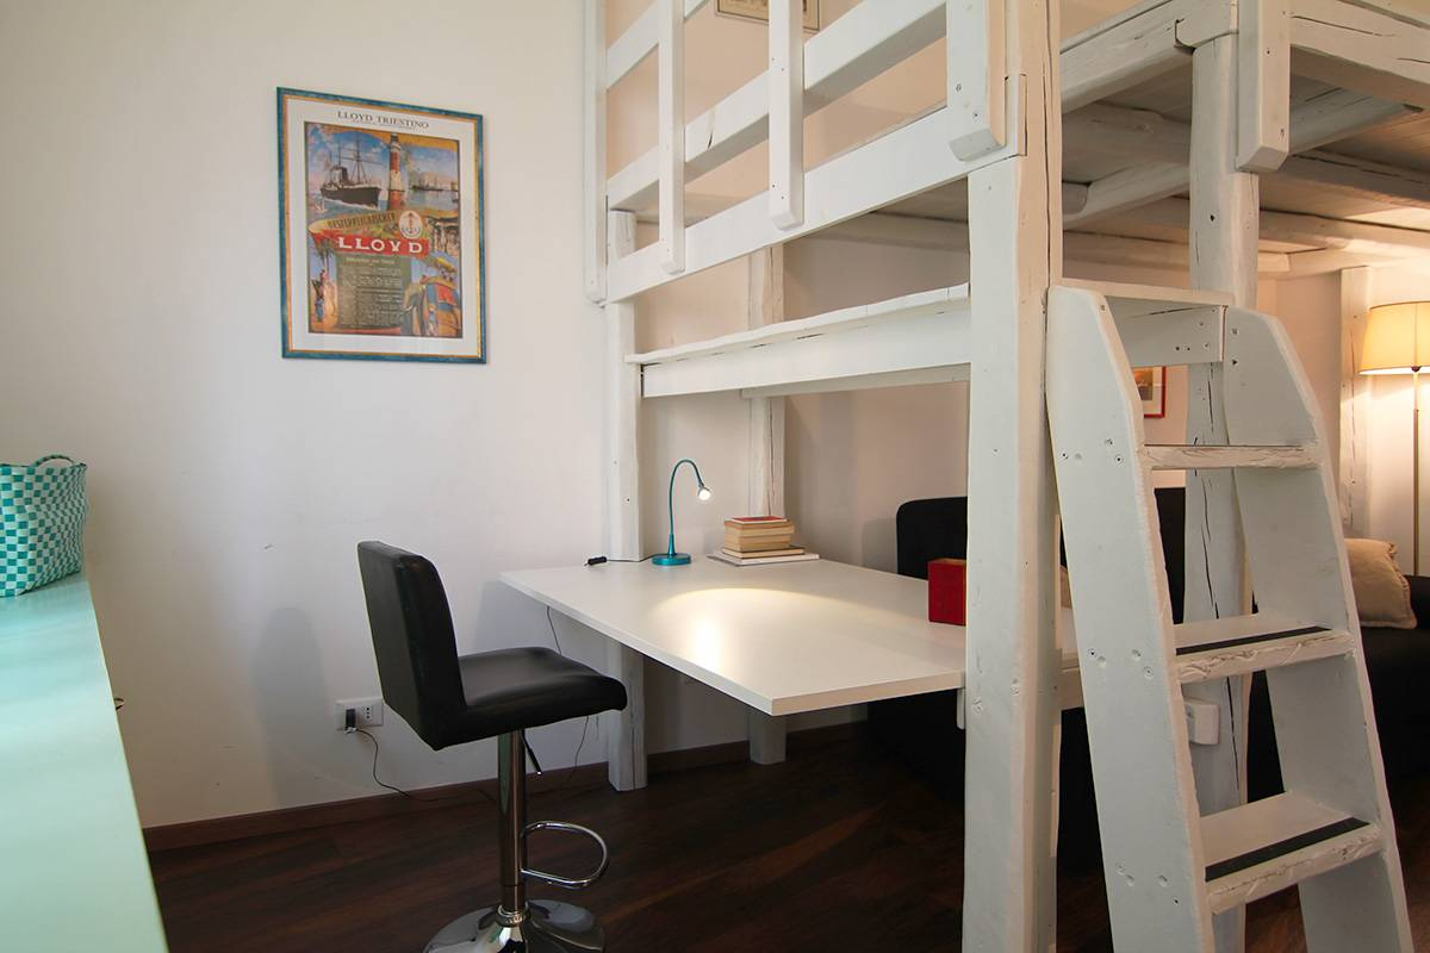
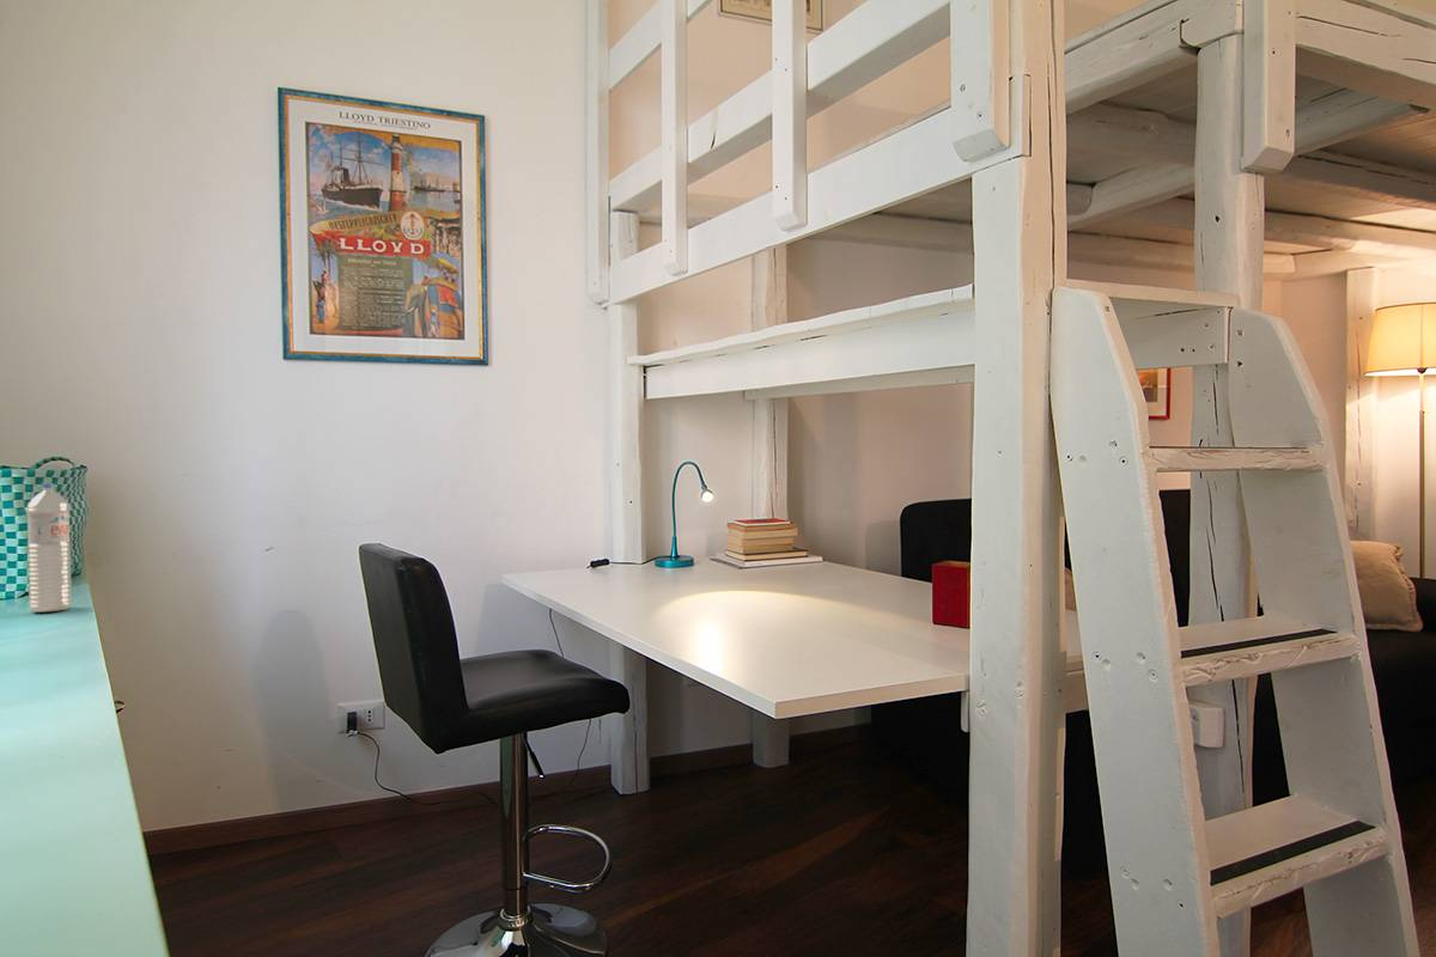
+ water bottle (49, 547)
